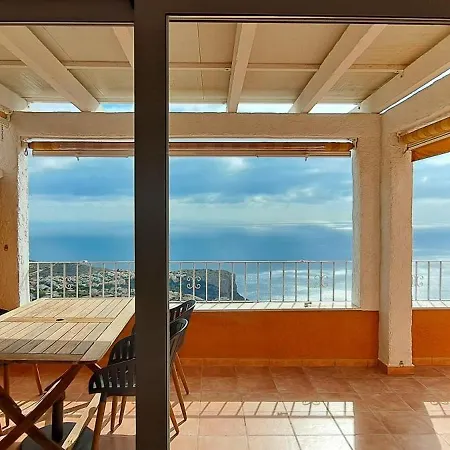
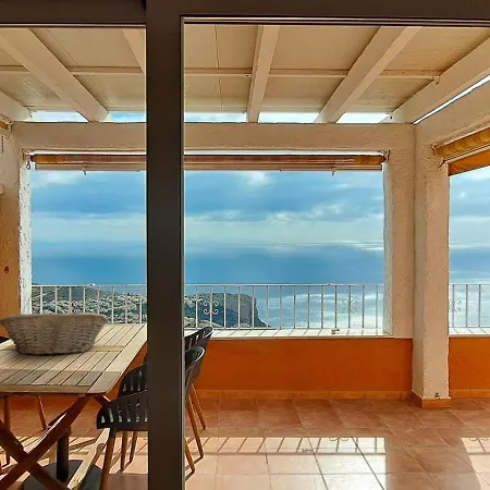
+ fruit basket (54, 329)
